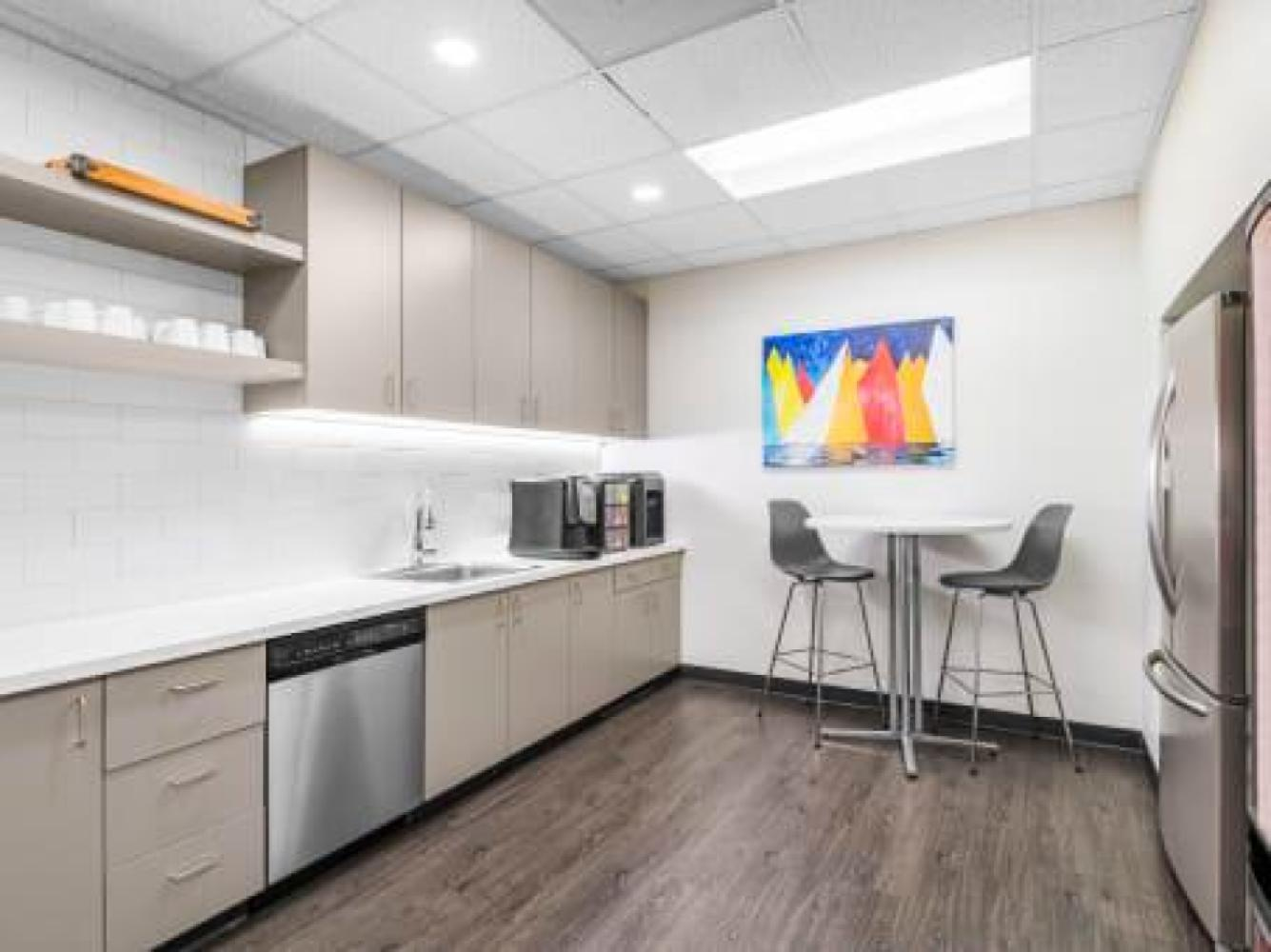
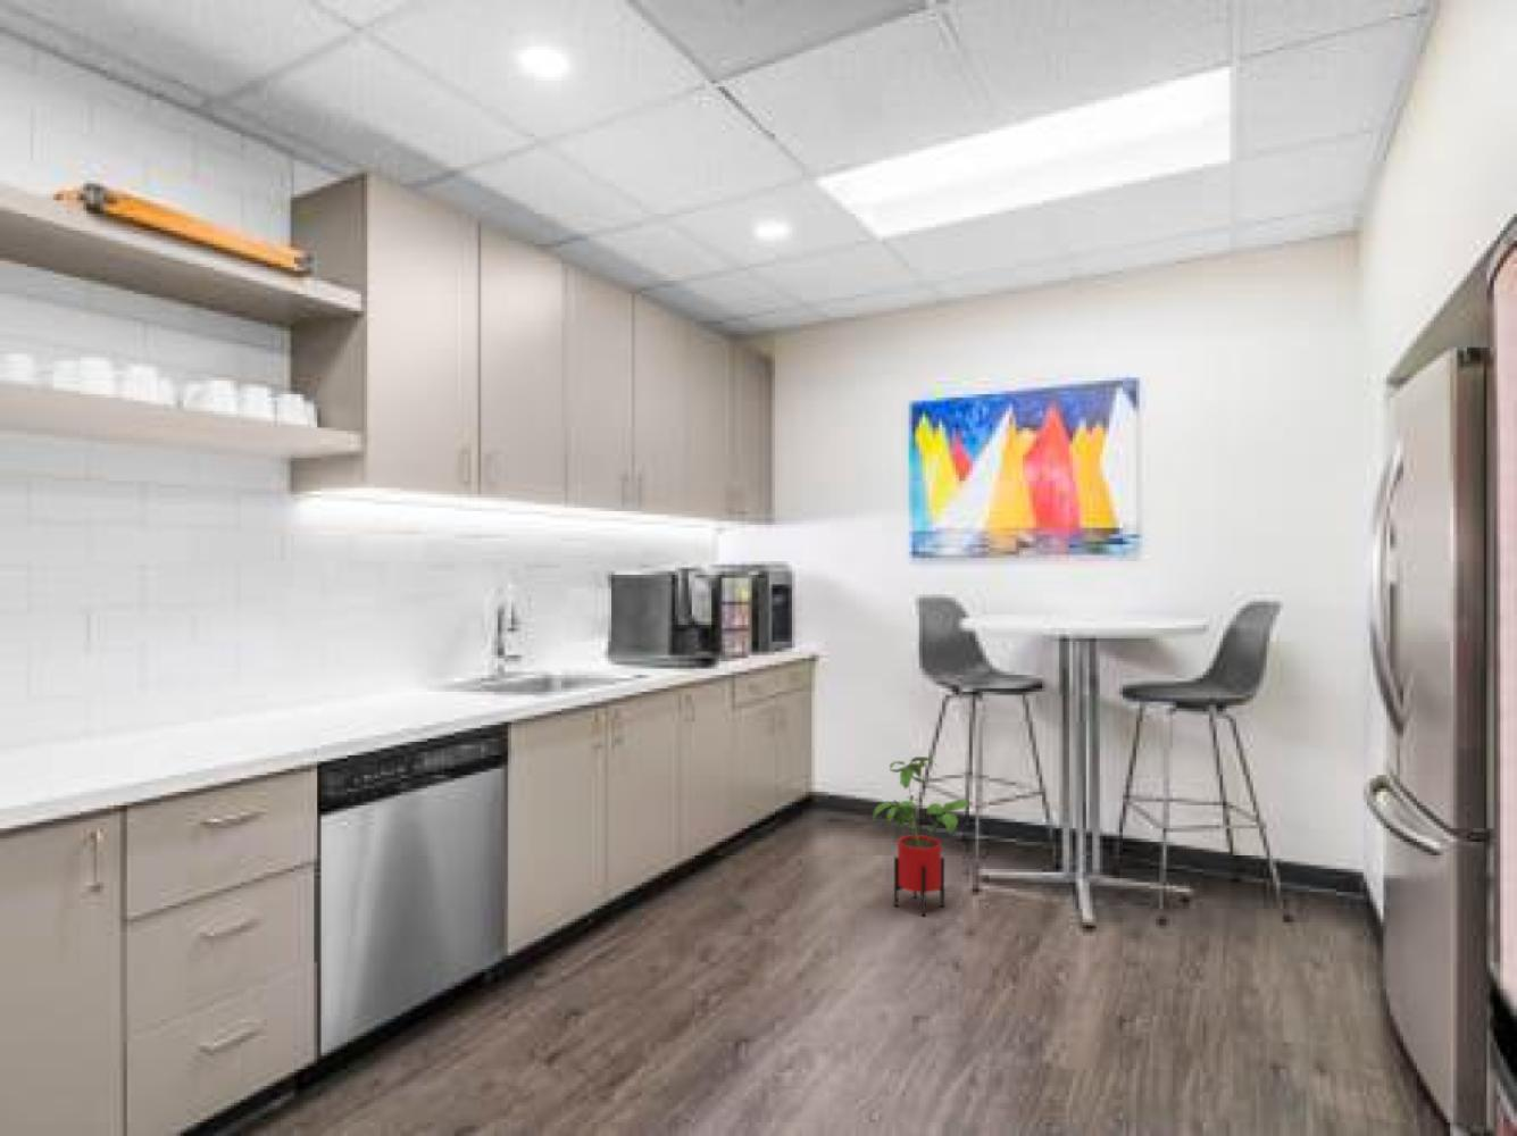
+ house plant (920, 836)
